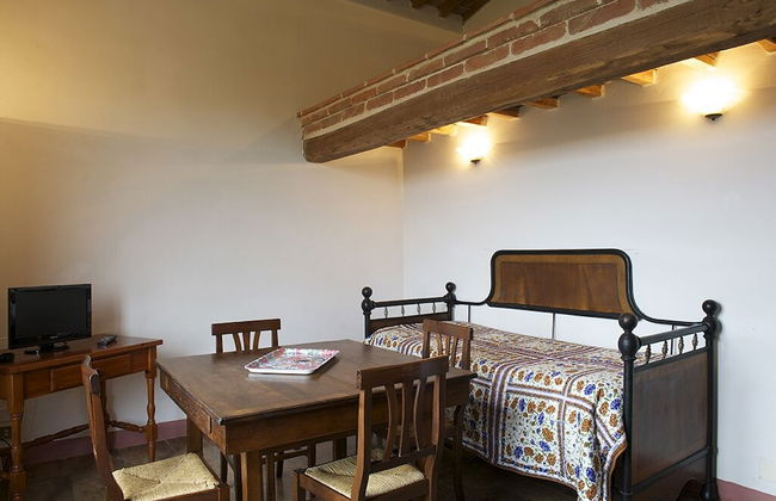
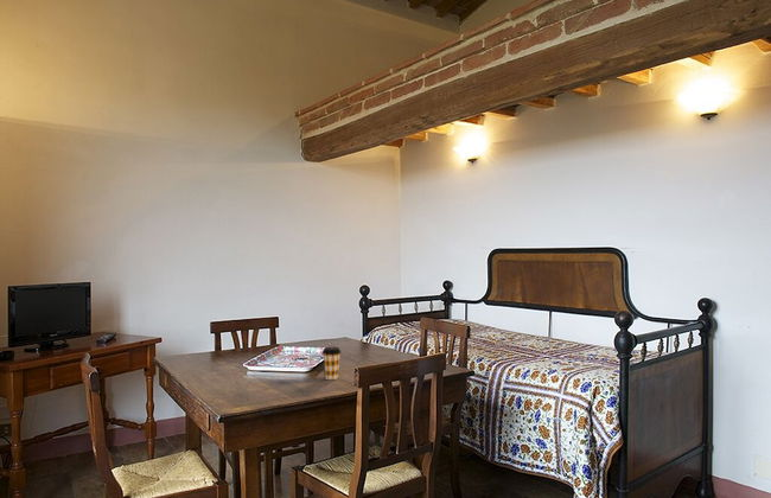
+ coffee cup (331, 363)
